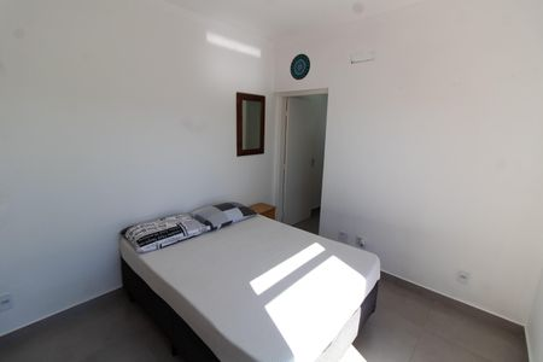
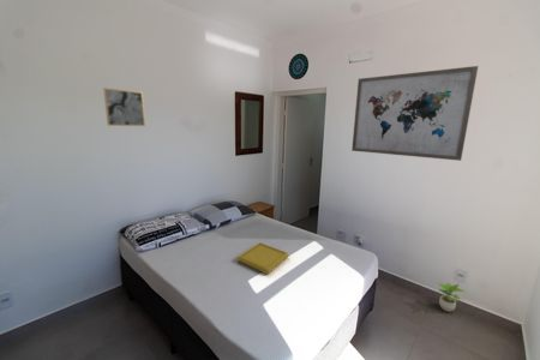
+ potted plant (449, 295)
+ wall art (125, 108)
+ wall art (404, 115)
+ serving tray (263, 257)
